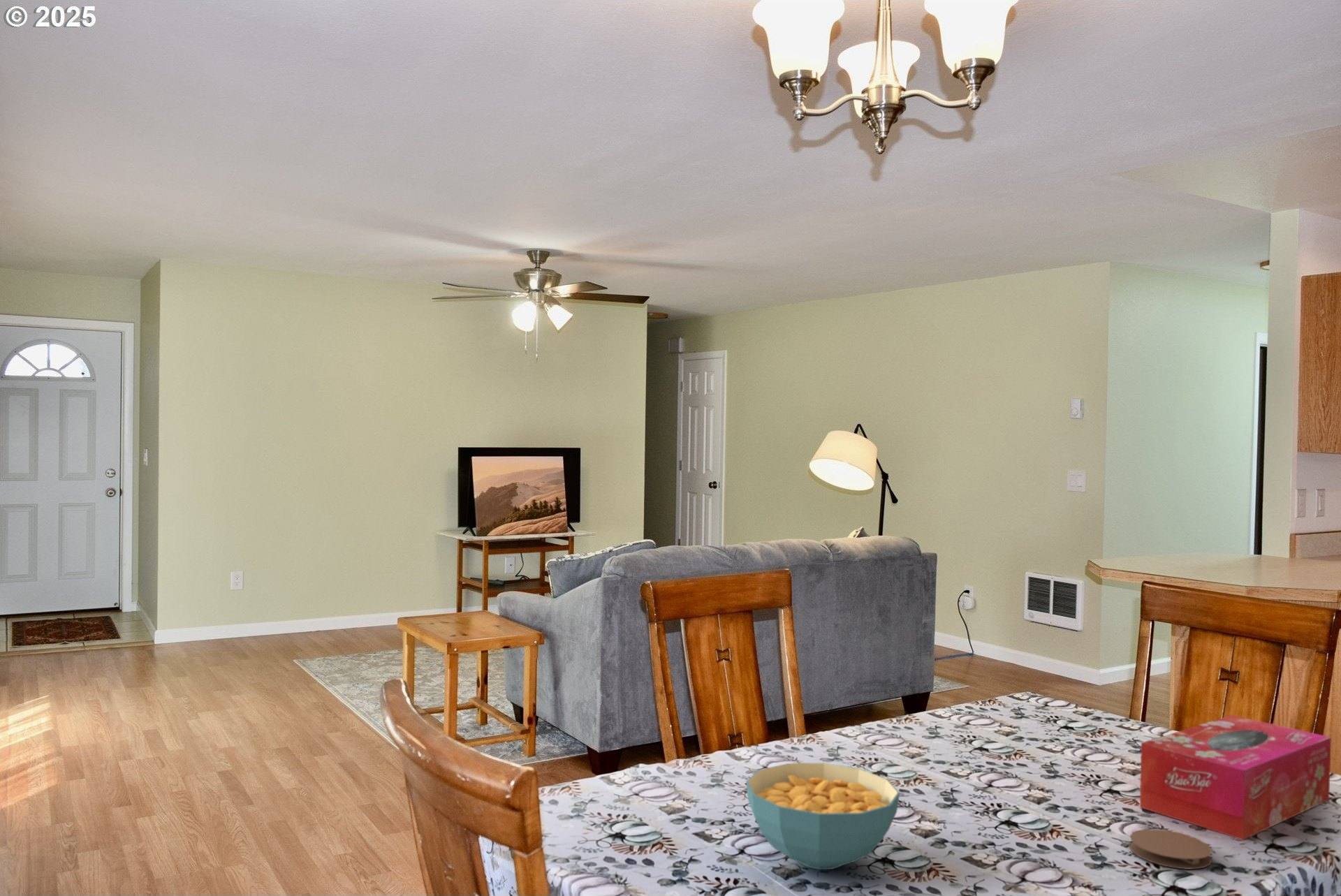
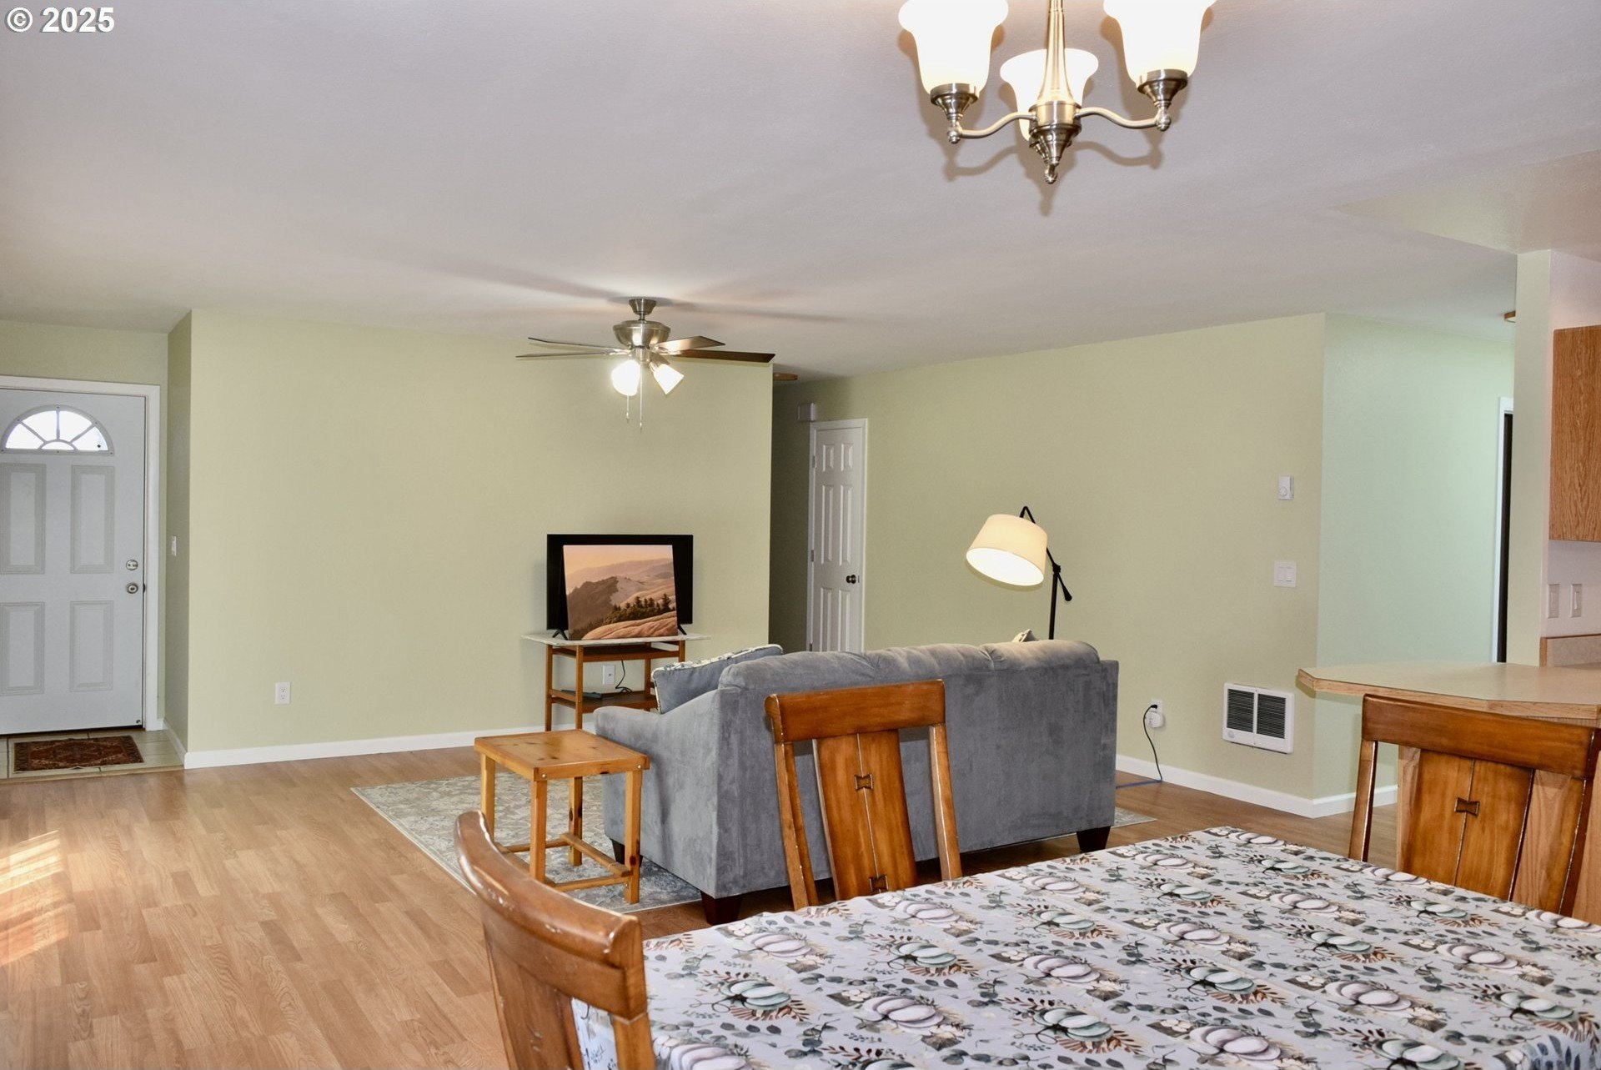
- cereal bowl (821, 823)
- coaster (1170, 849)
- tissue box (1236, 772)
